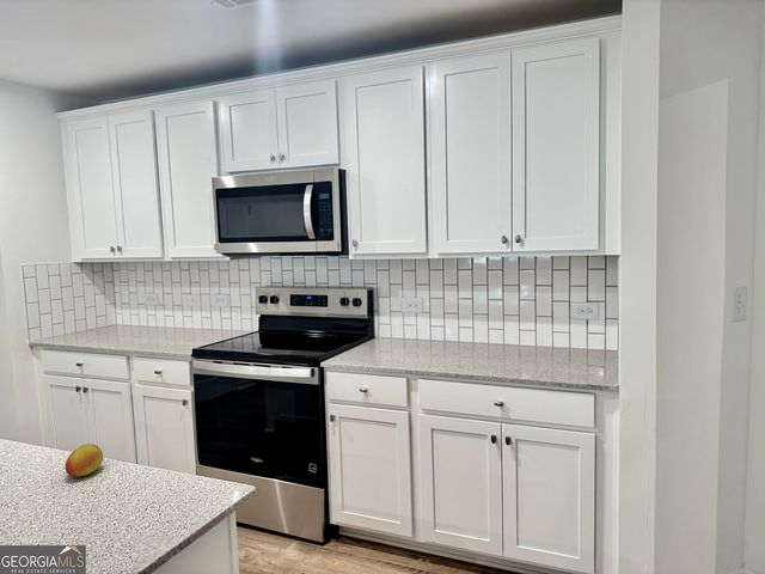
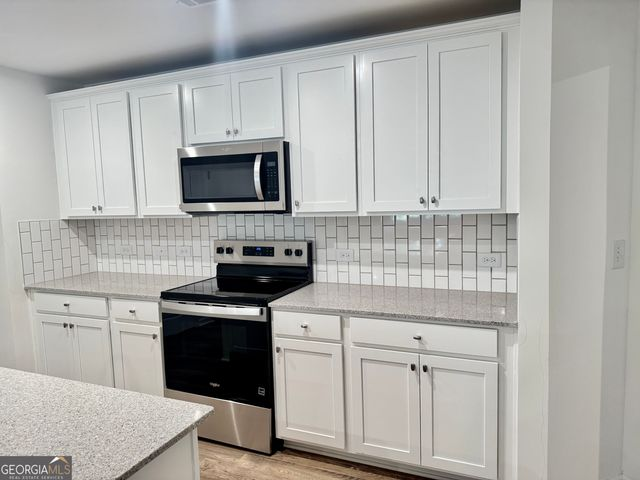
- fruit (84, 459)
